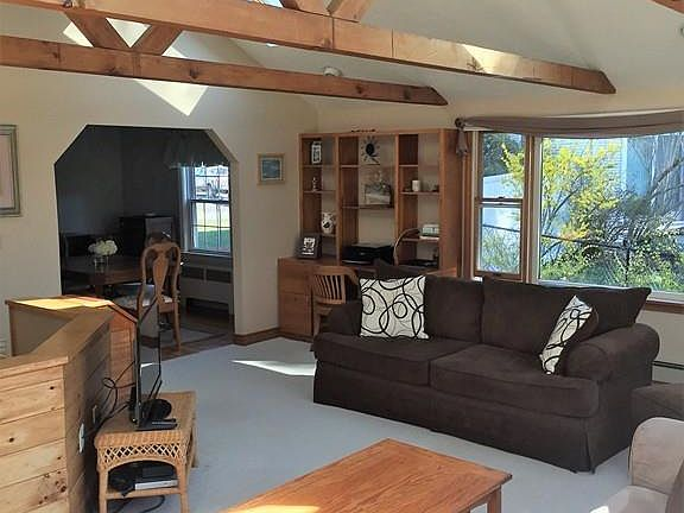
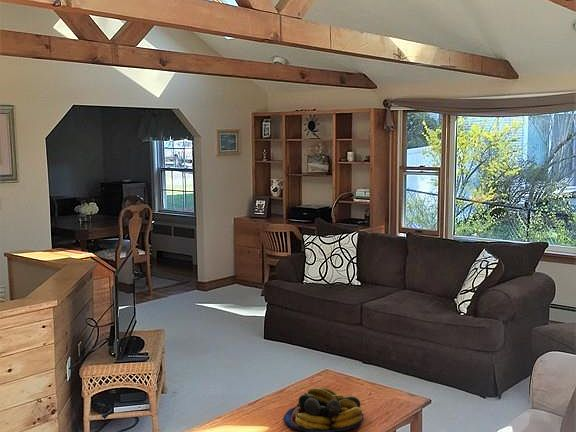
+ fruit bowl (323, 404)
